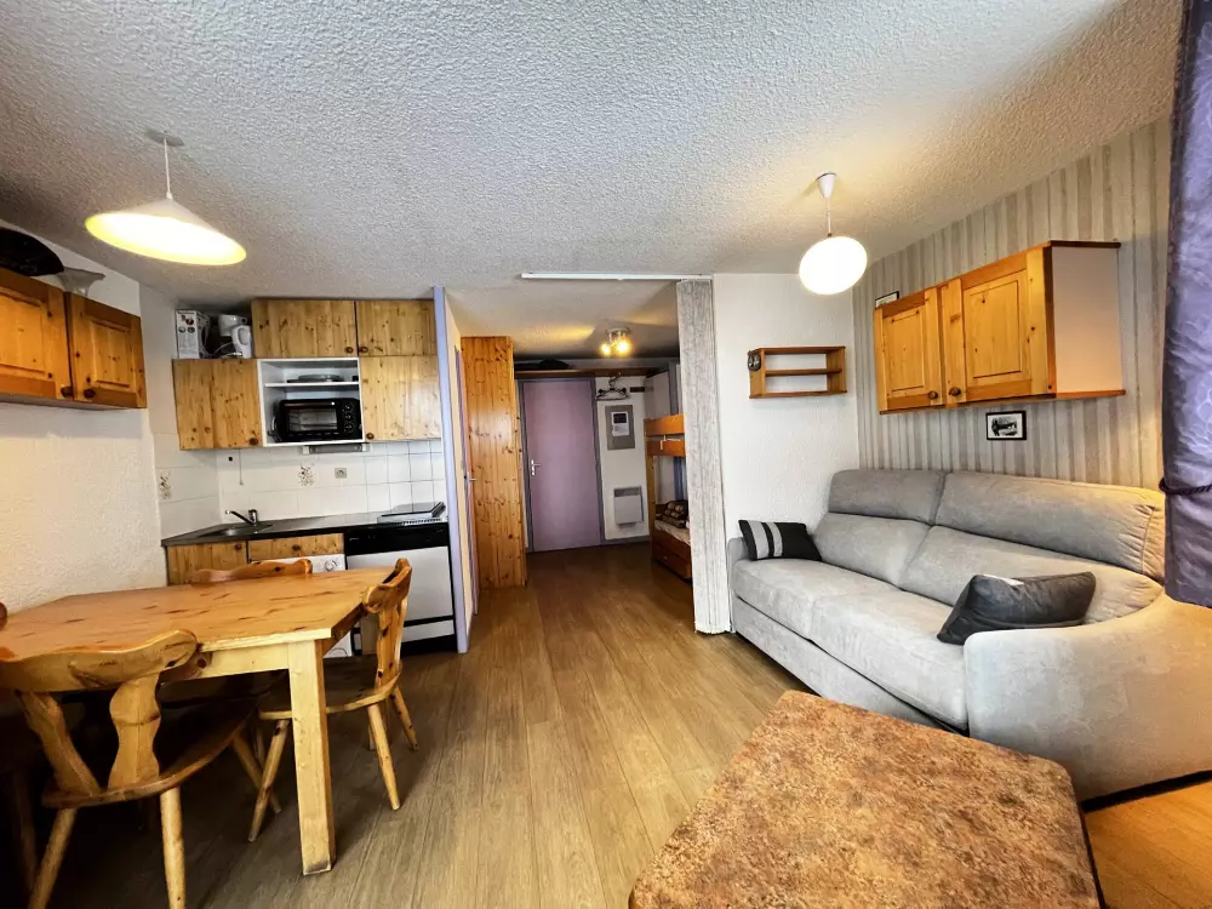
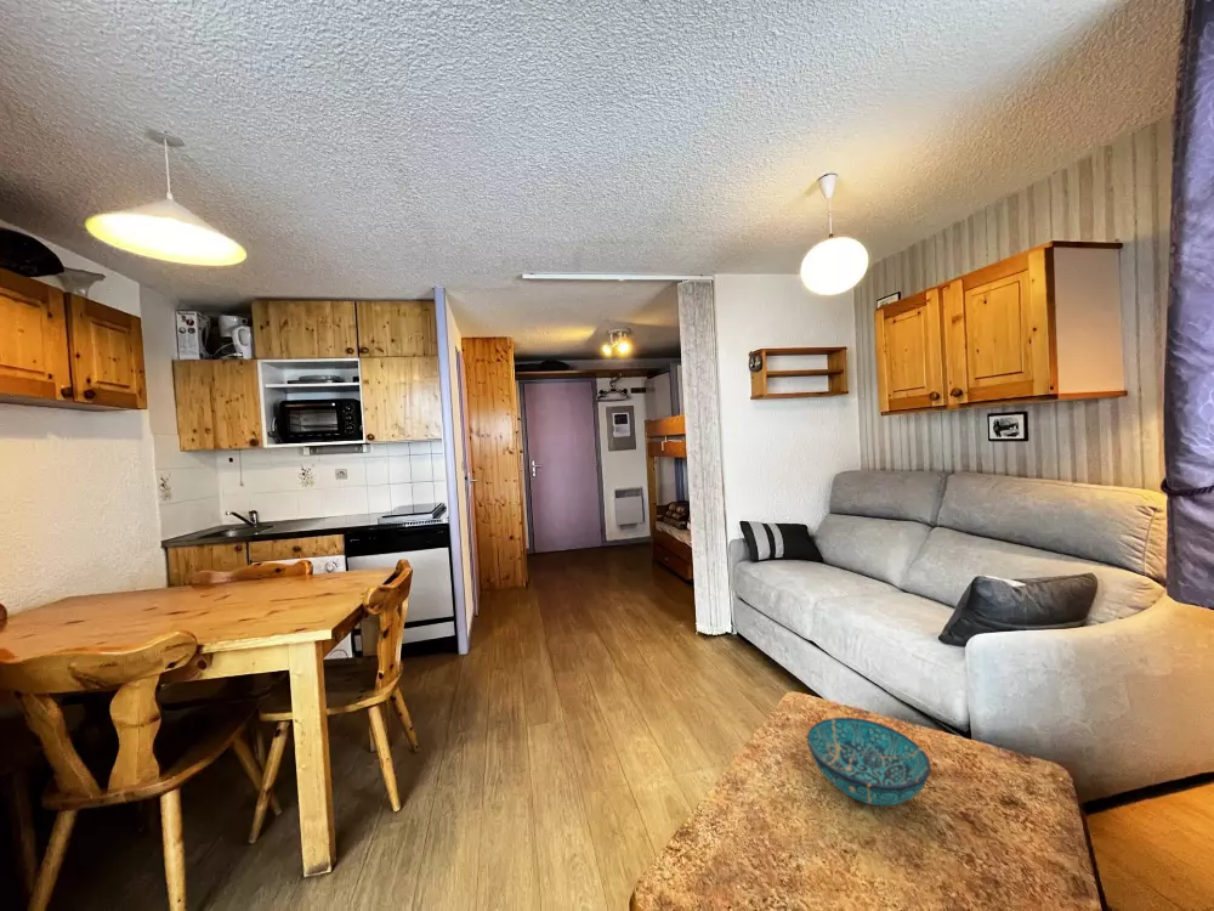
+ bowl (866, 769)
